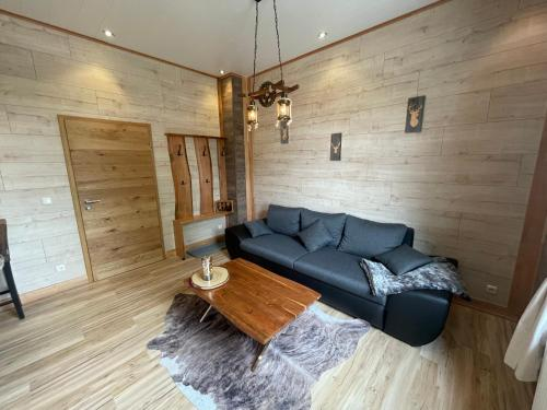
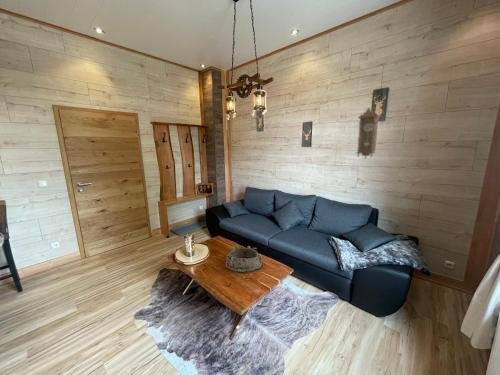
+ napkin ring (243, 256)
+ pendulum clock (367, 134)
